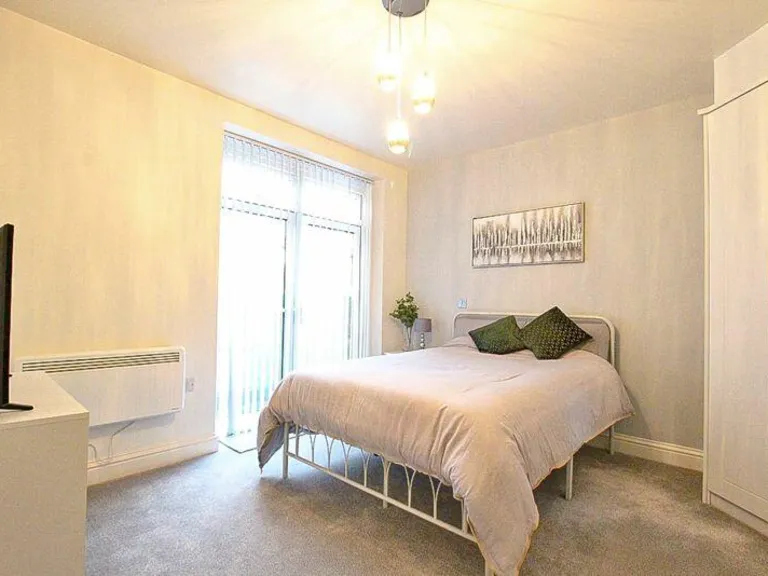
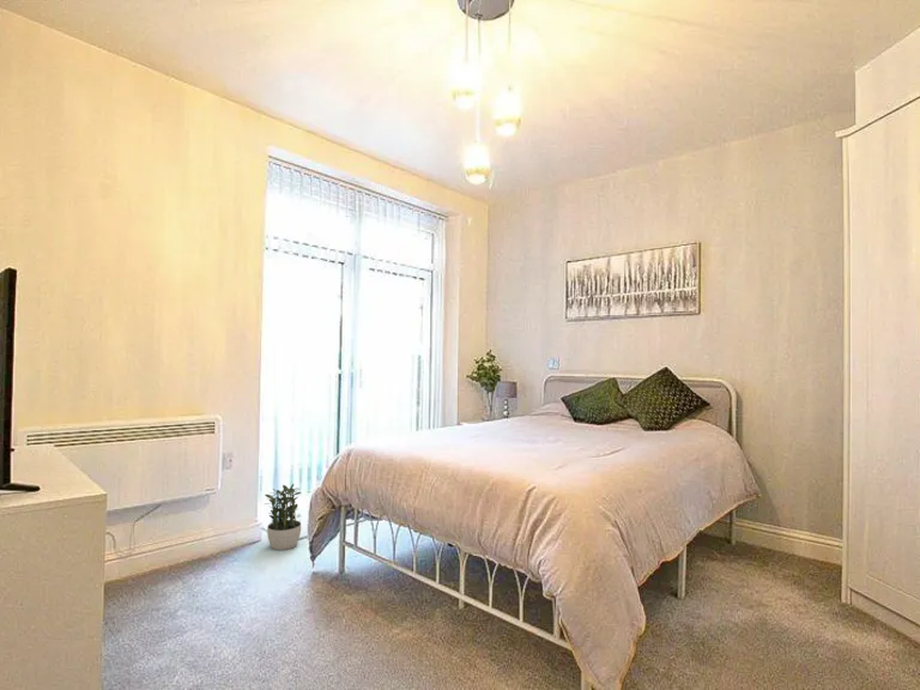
+ potted plant (282, 514)
